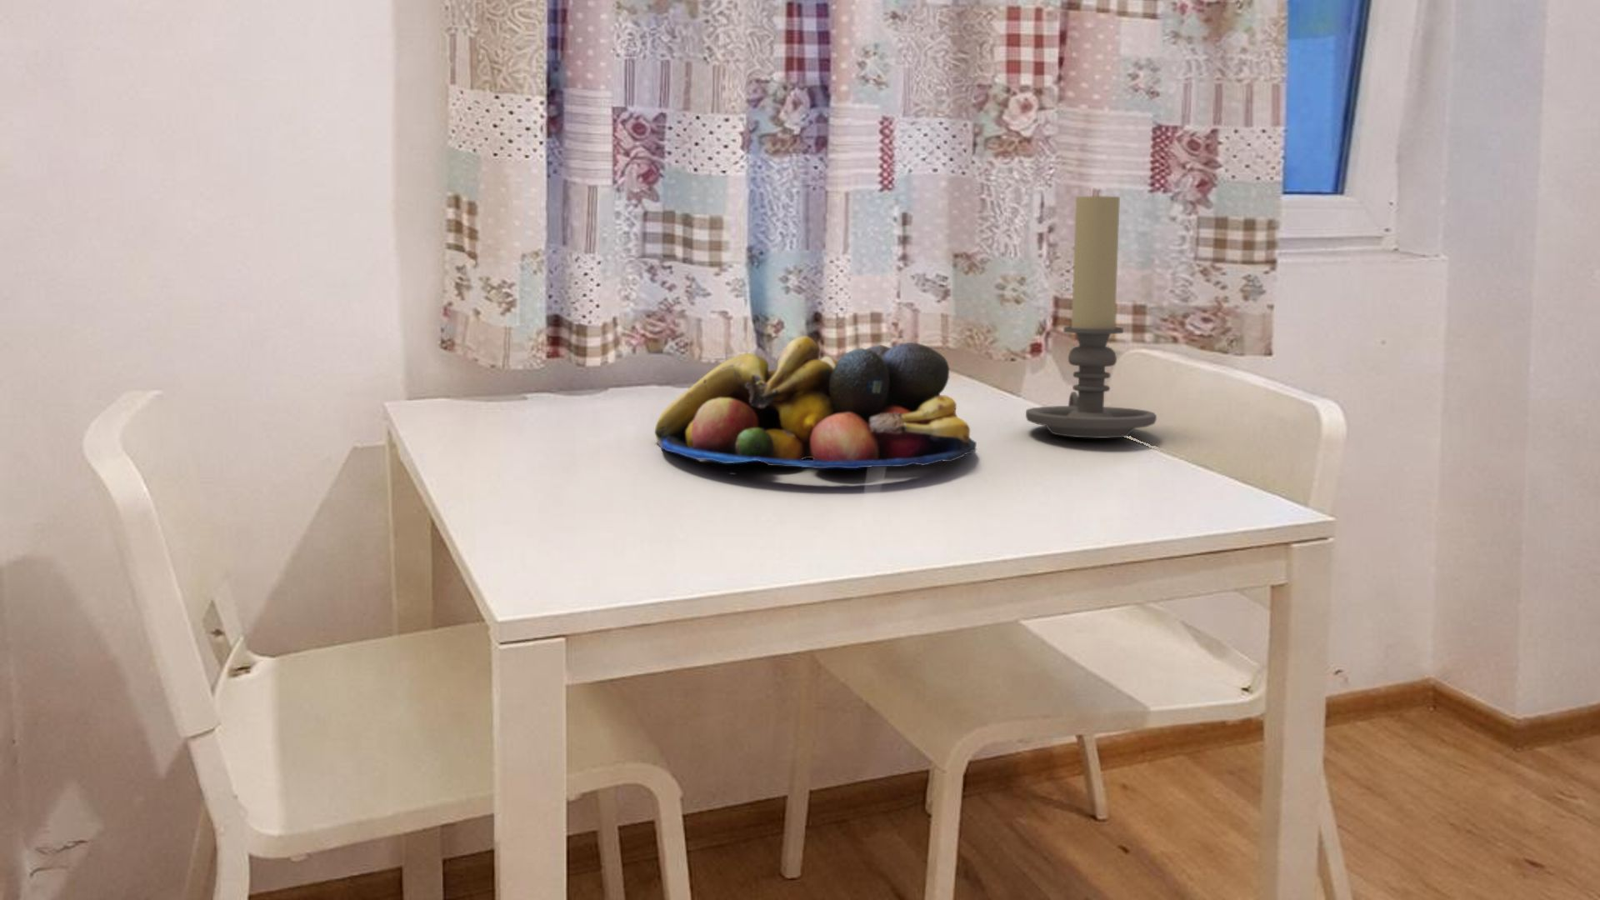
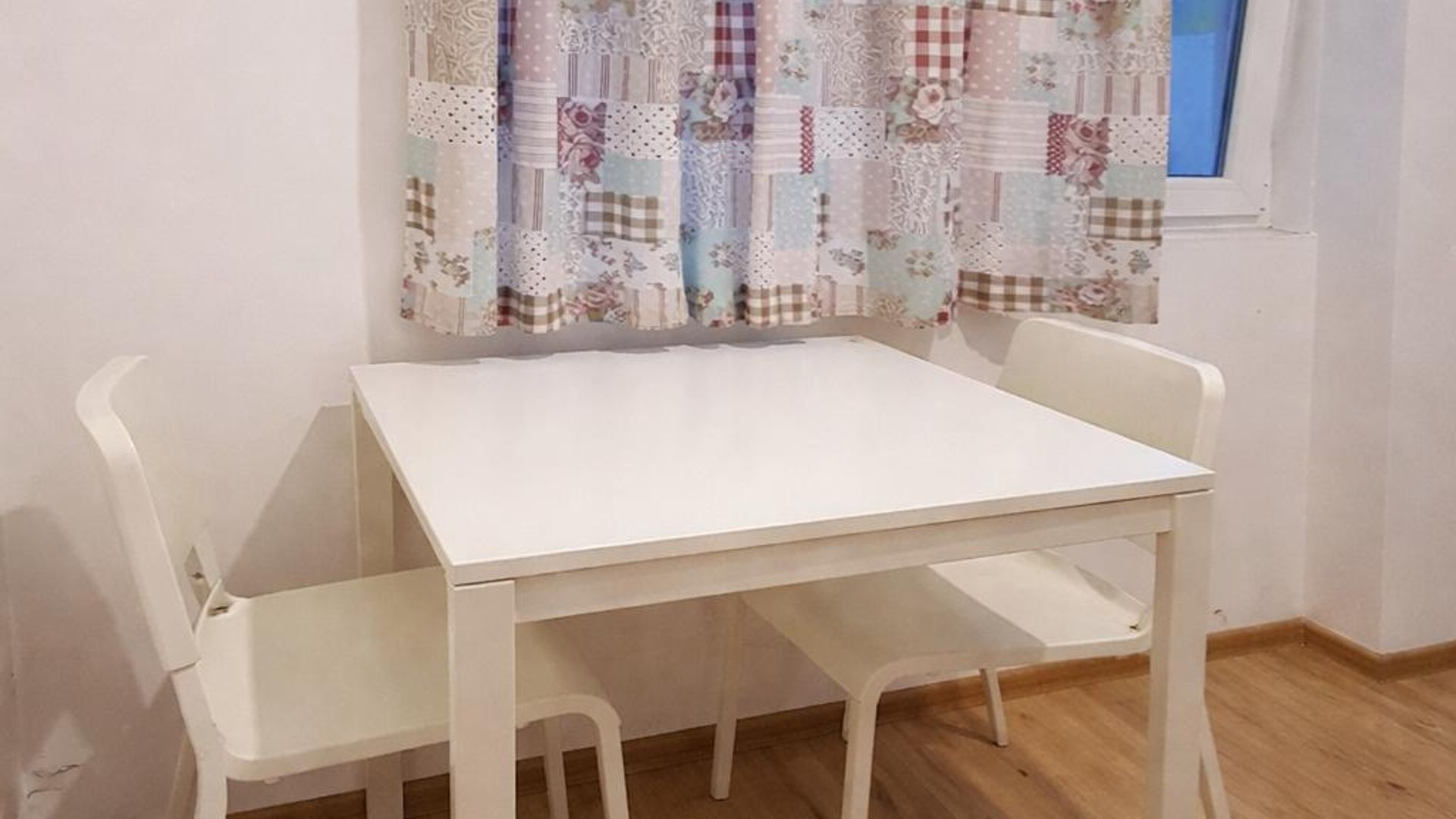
- candle holder (1091, 312)
- fruit bowl (816, 392)
